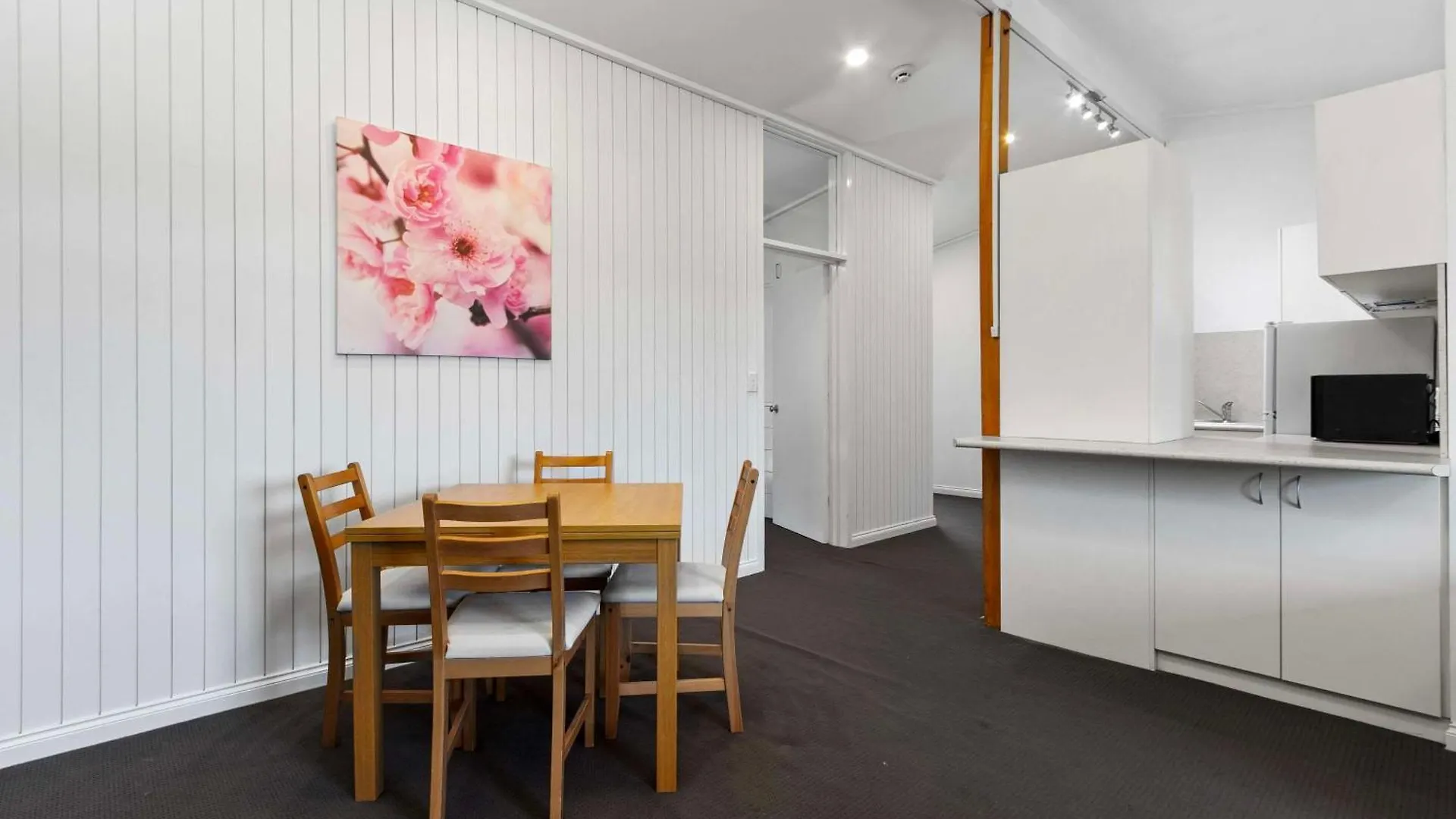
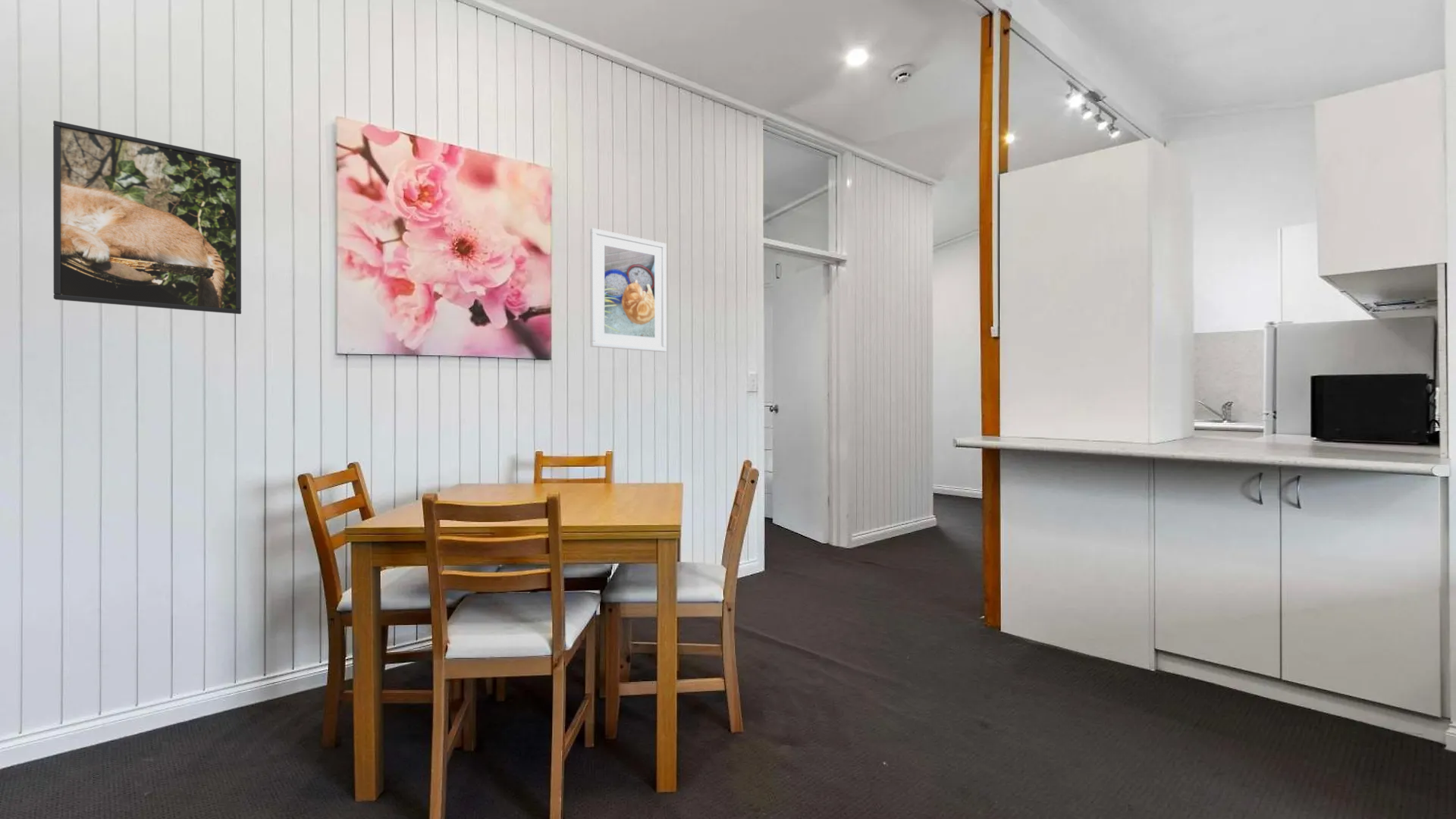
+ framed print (629, 293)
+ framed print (154, 224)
